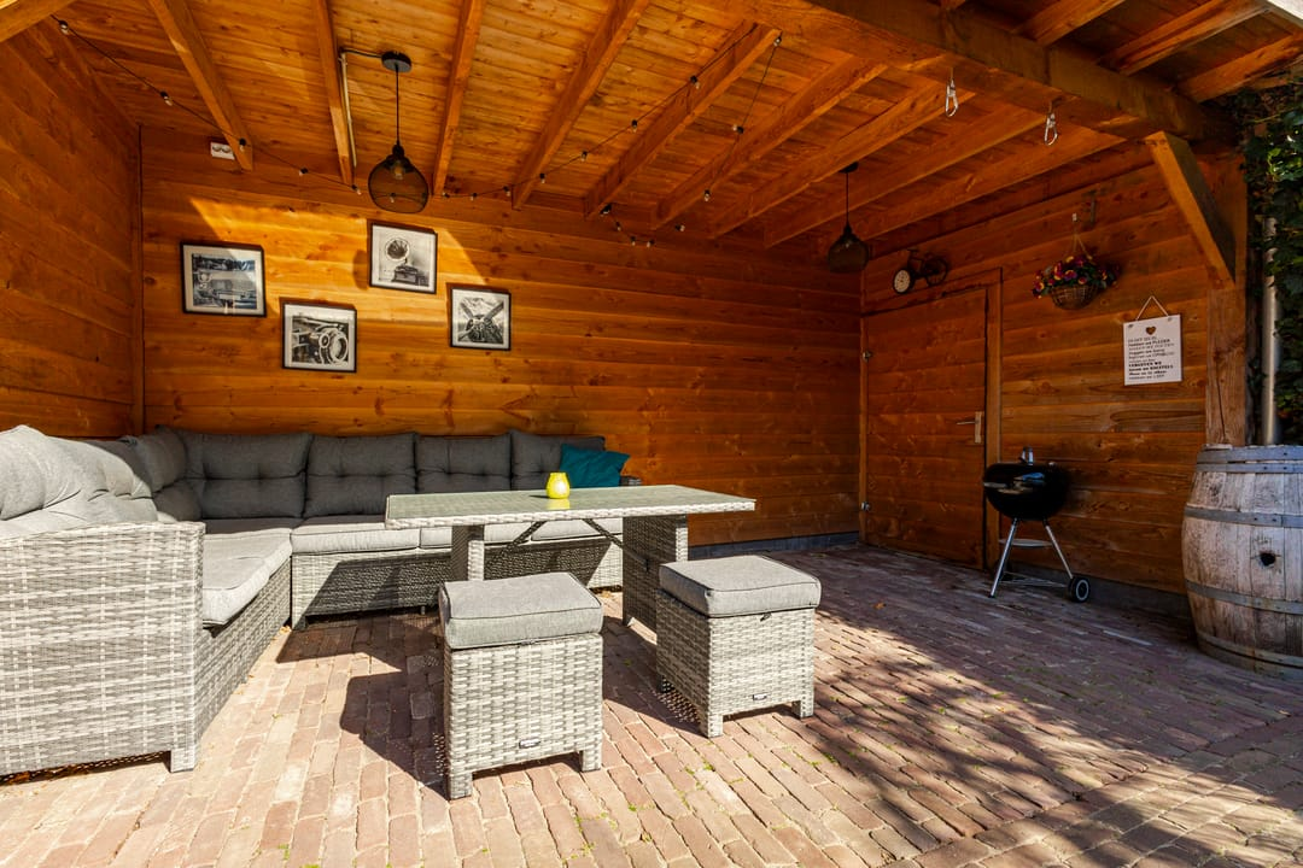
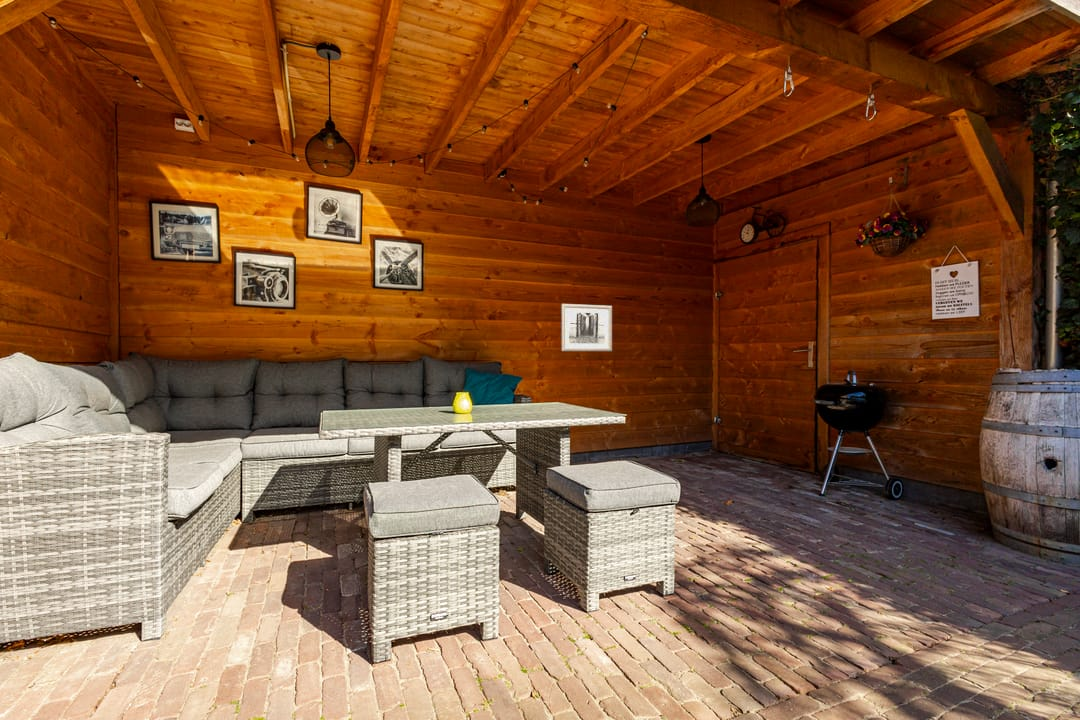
+ wall art (587, 328)
